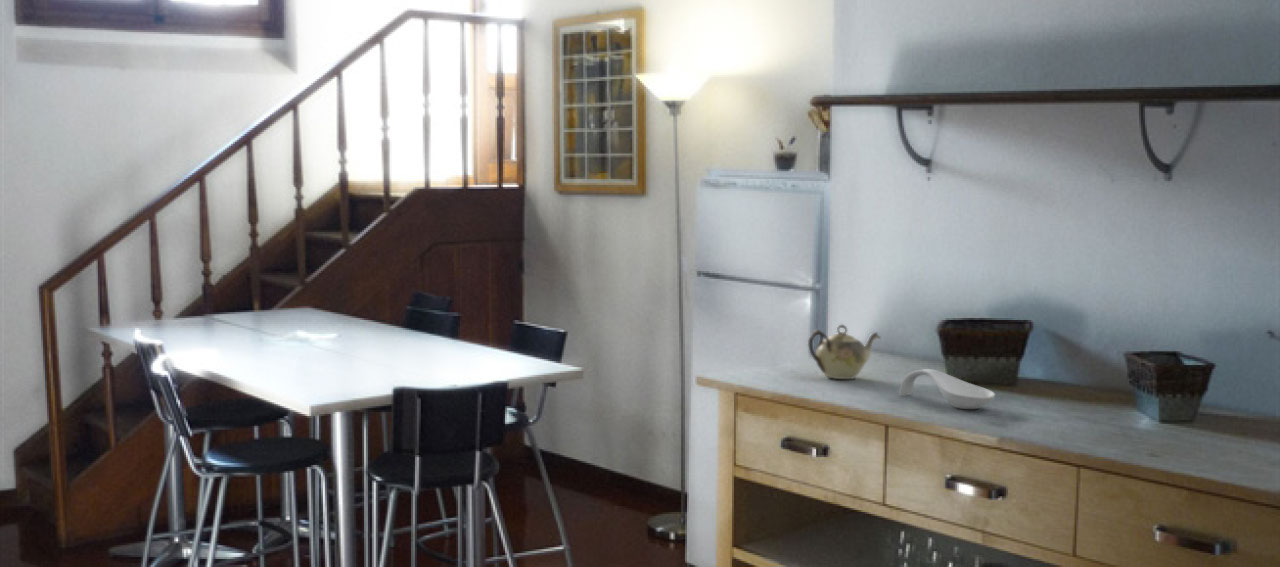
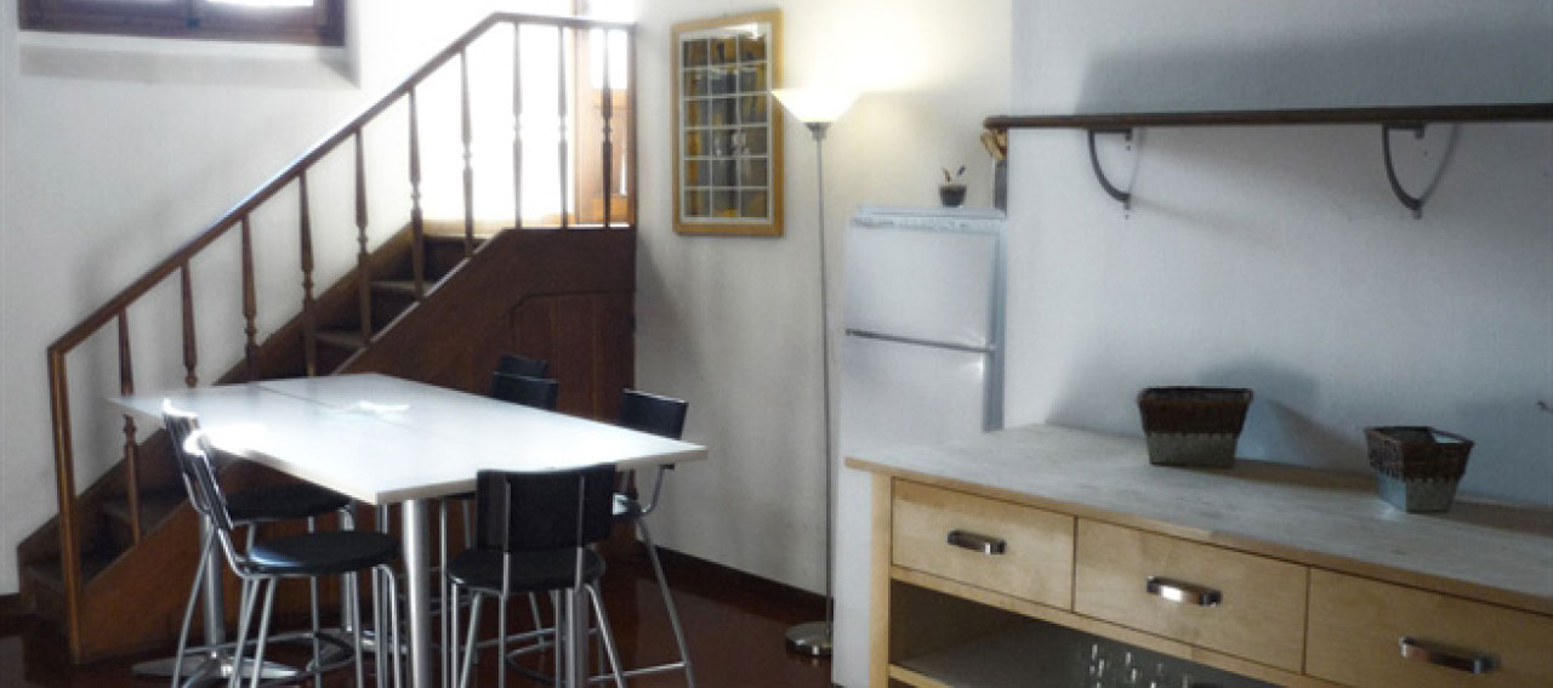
- teapot (845, 350)
- spoon rest (945, 387)
